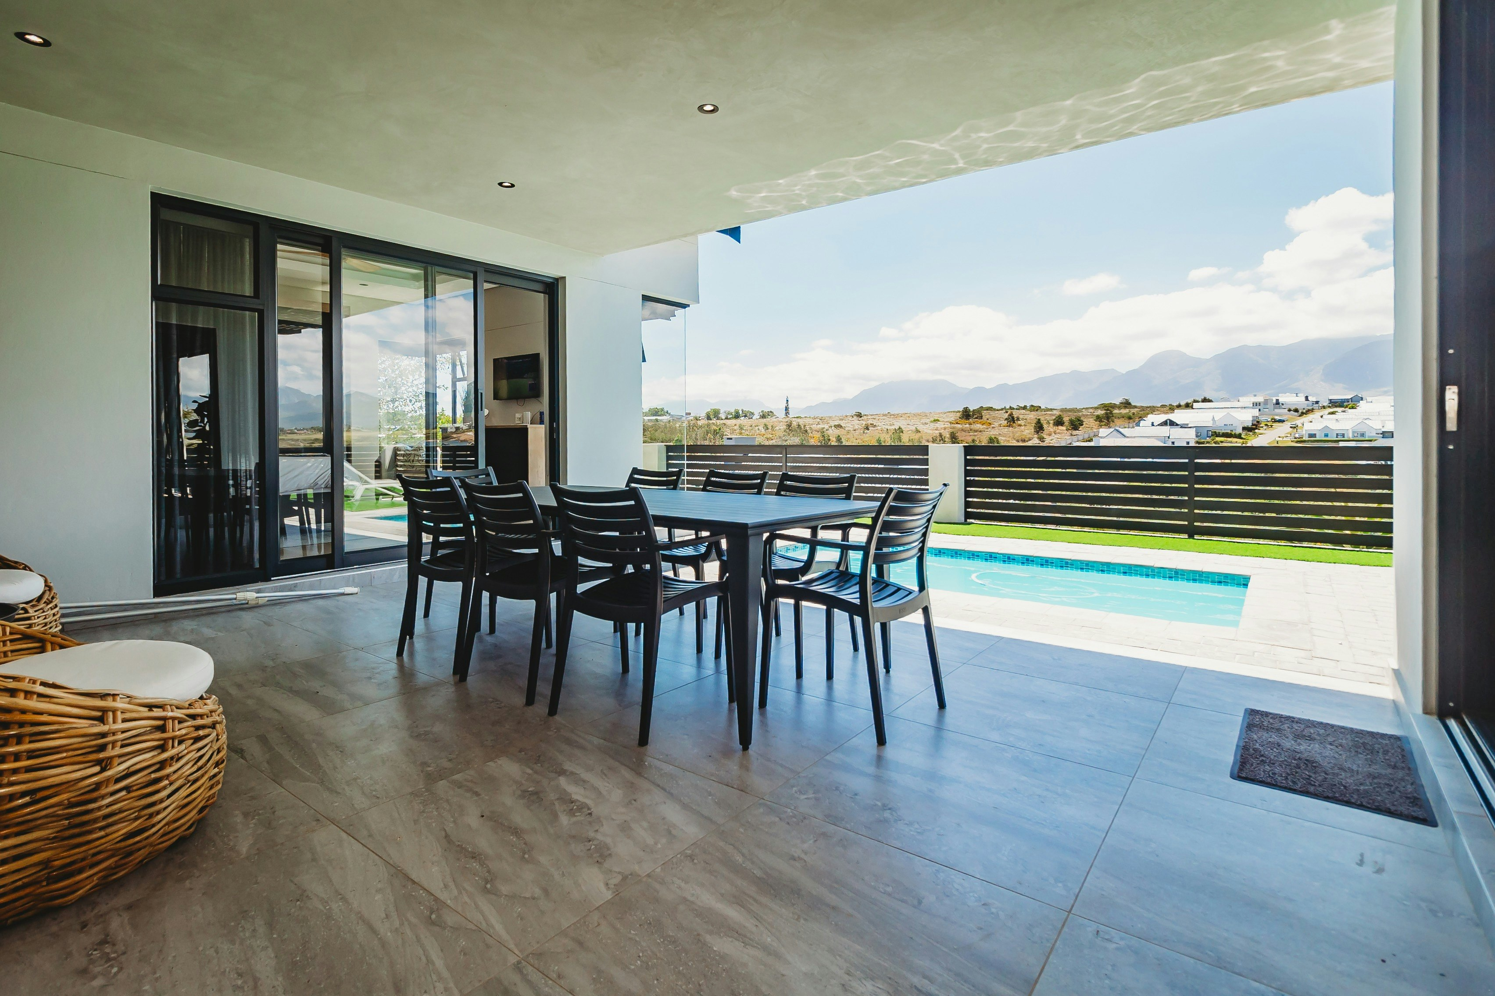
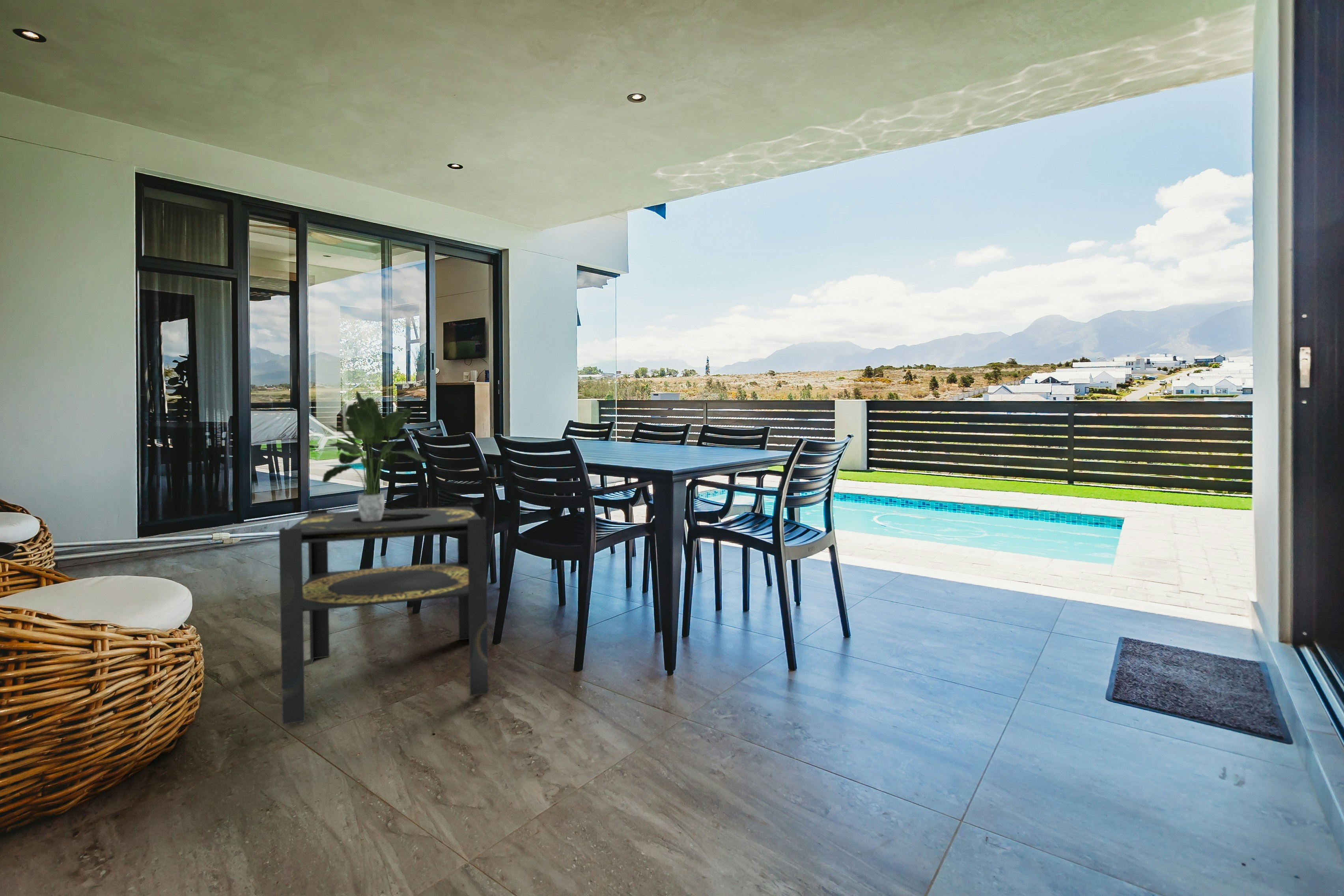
+ side table (393, 595)
+ potted plant (377, 452)
